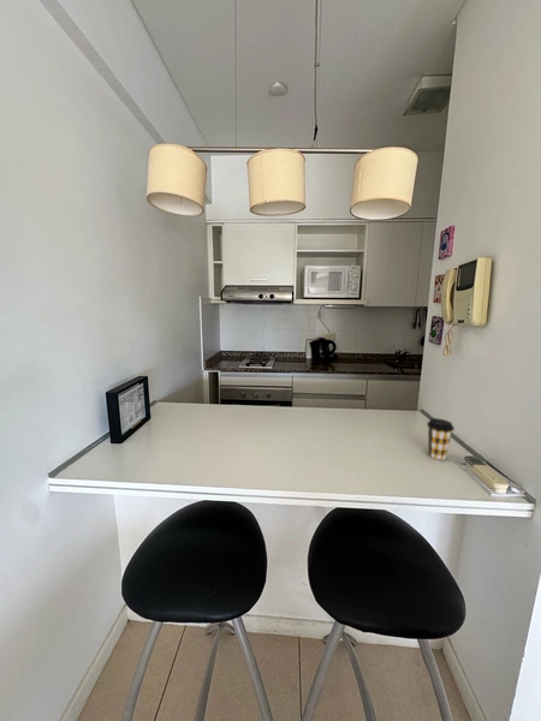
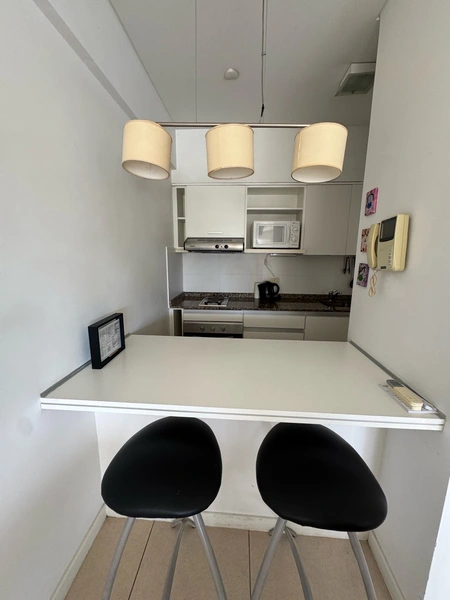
- coffee cup (439, 439)
